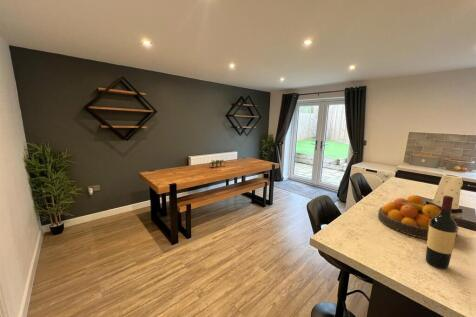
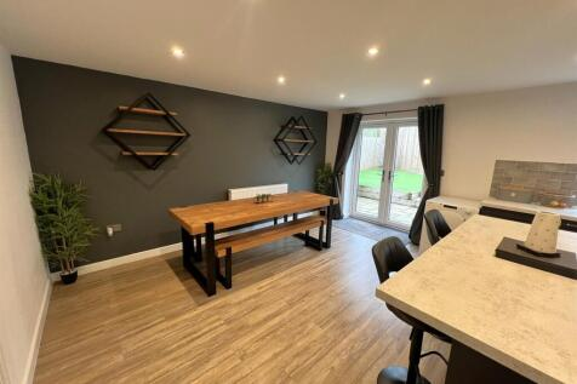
- fruit bowl (415, 212)
- wine bottle (442, 231)
